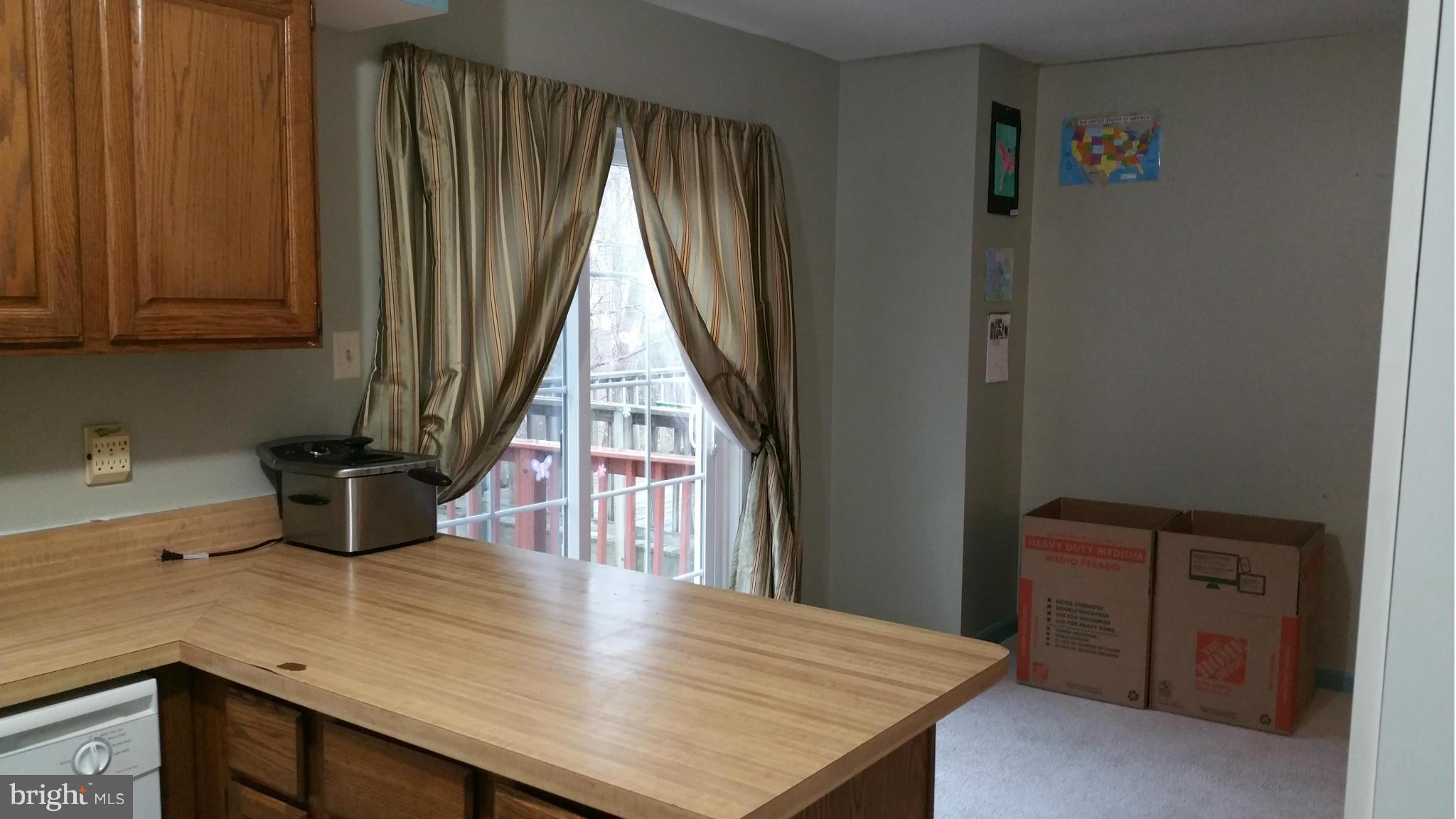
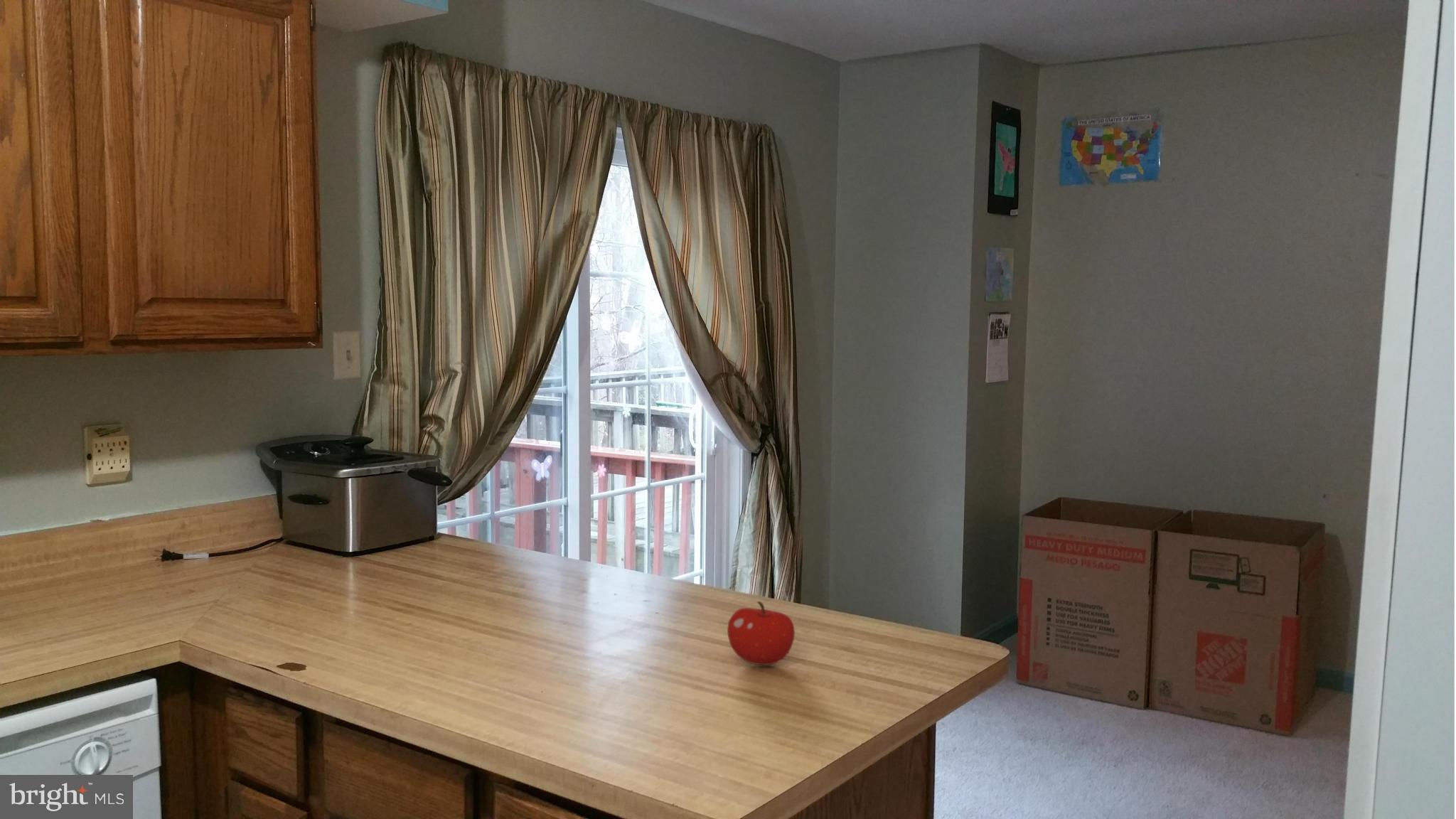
+ fruit (761, 631)
